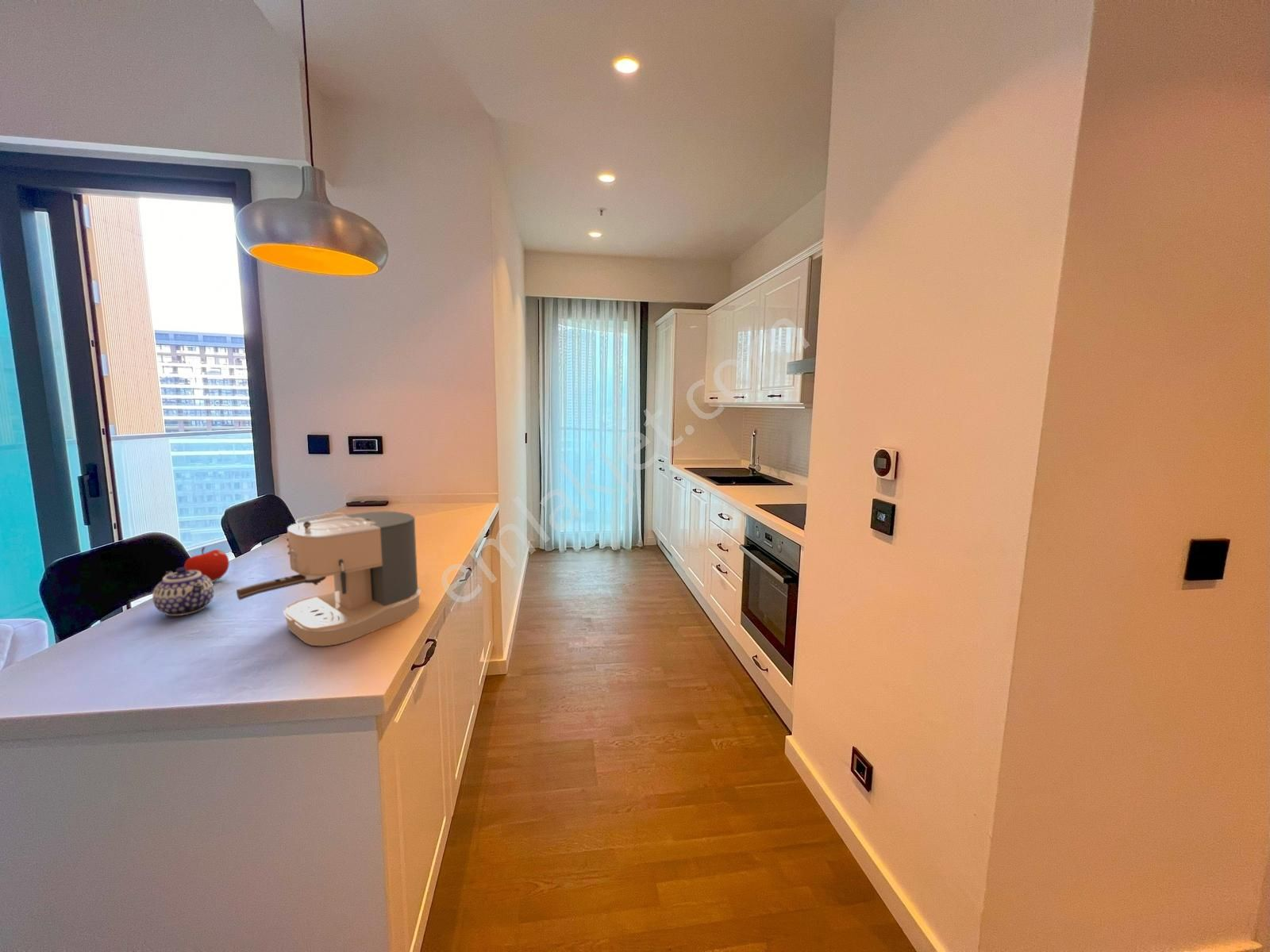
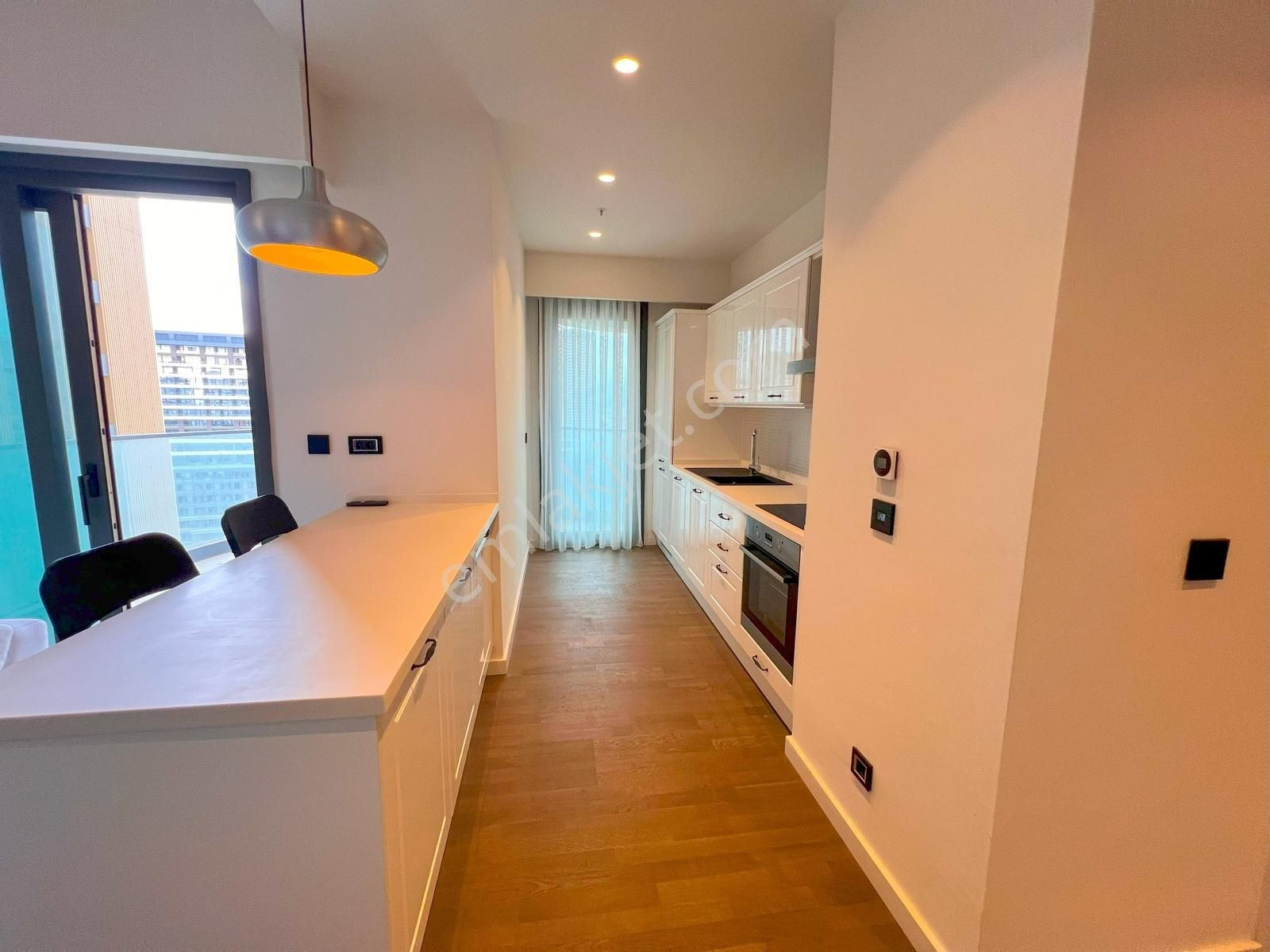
- fruit (207, 564)
- coffee maker (337, 570)
- teapot (183, 589)
